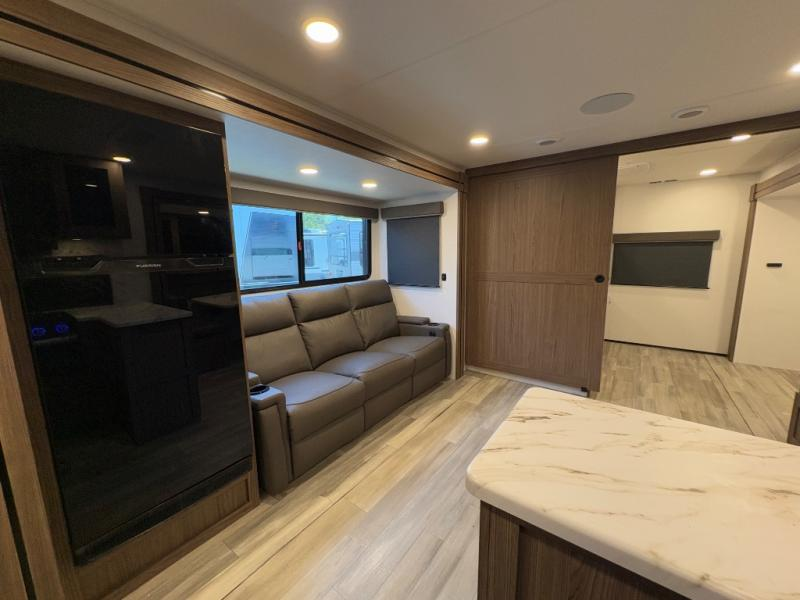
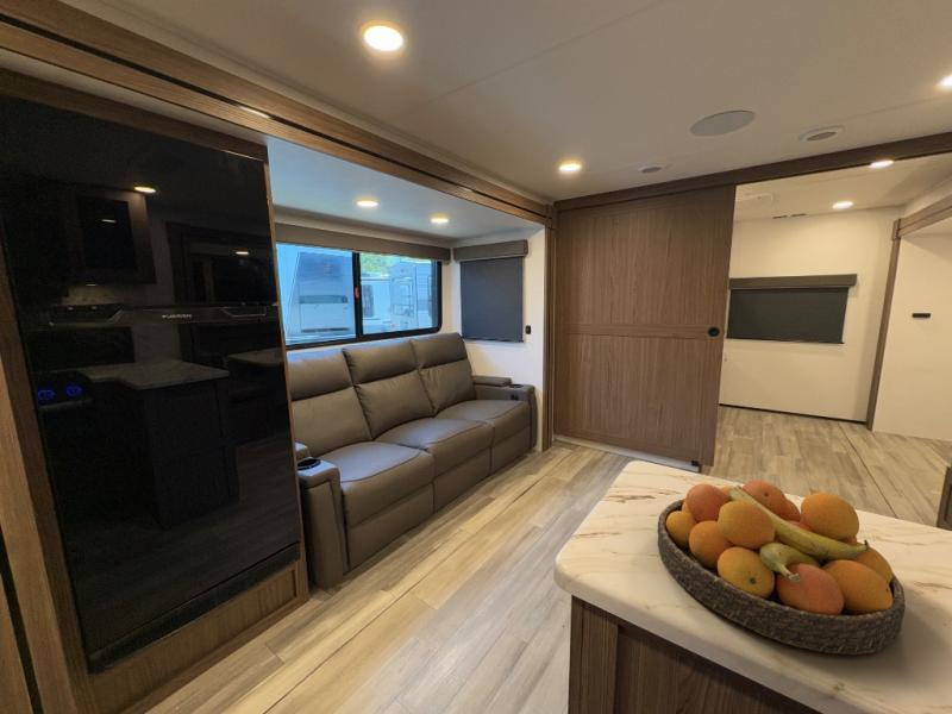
+ fruit bowl (764, 531)
